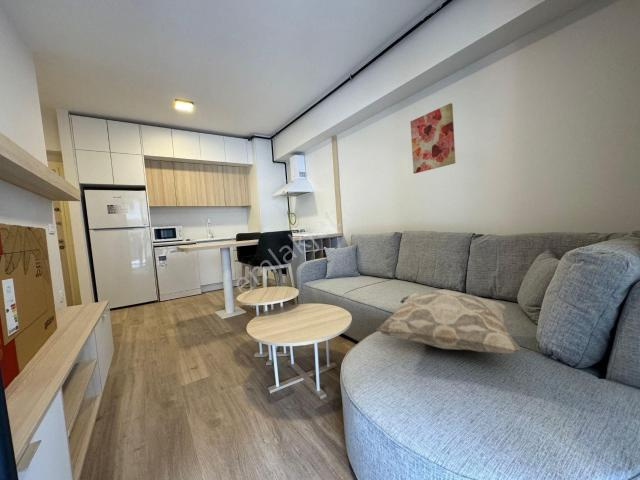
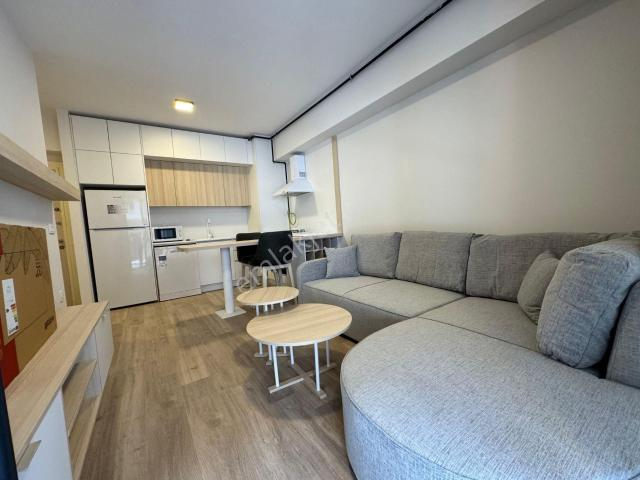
- wall art (431, 141)
- decorative pillow (445, 317)
